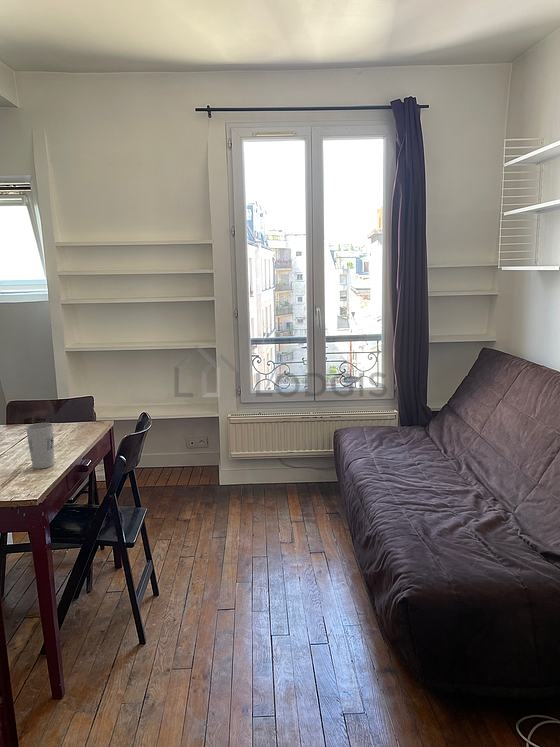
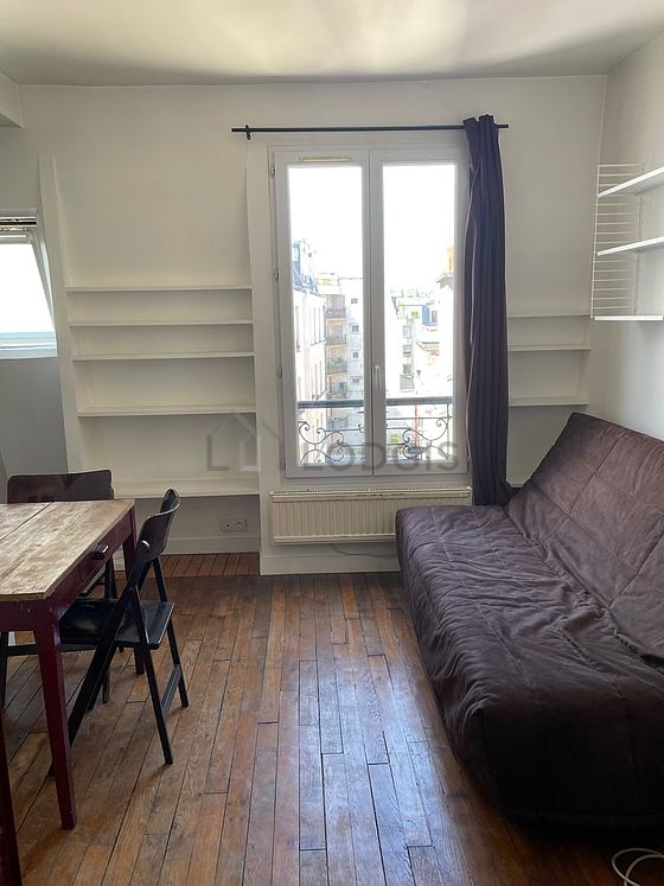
- cup (41, 445)
